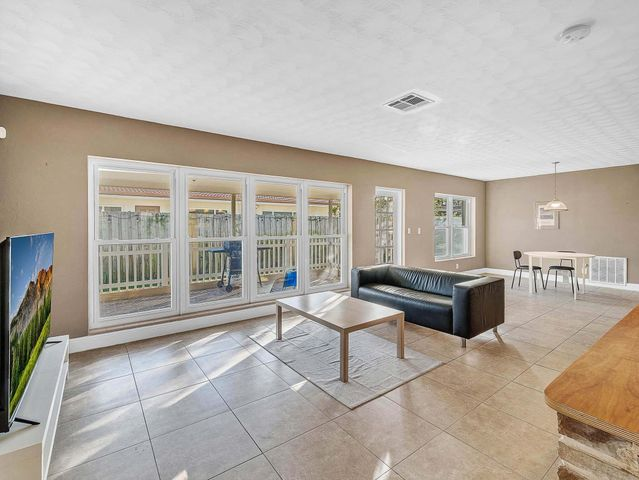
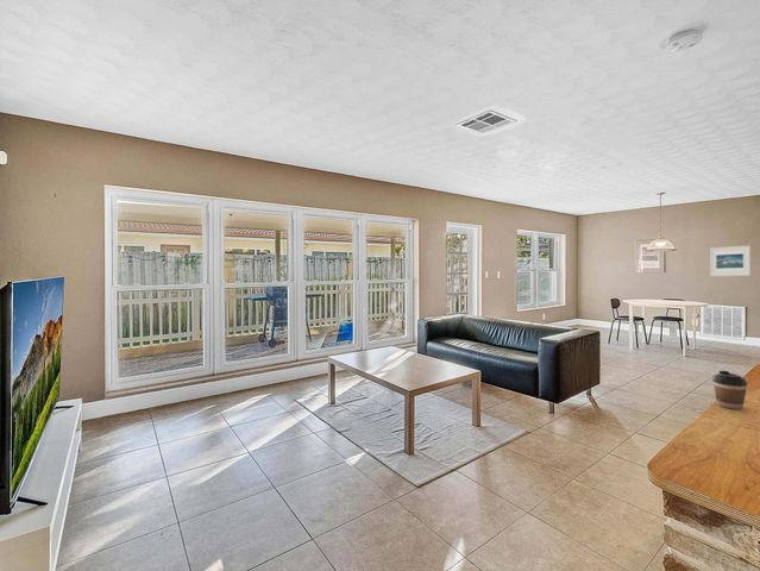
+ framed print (729, 261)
+ coffee cup (729, 389)
